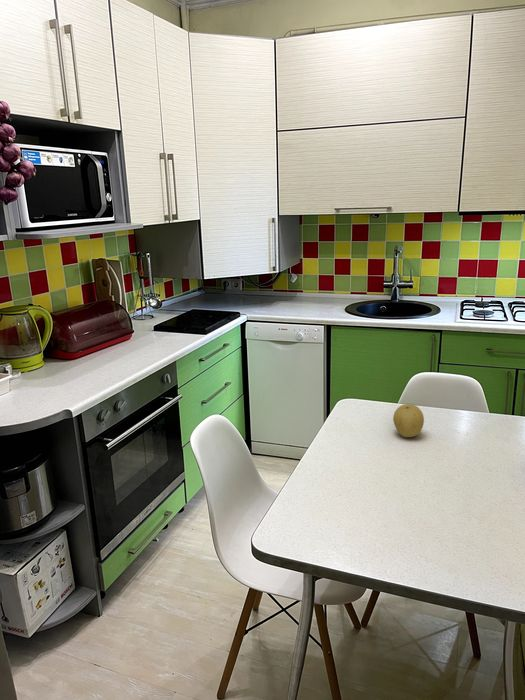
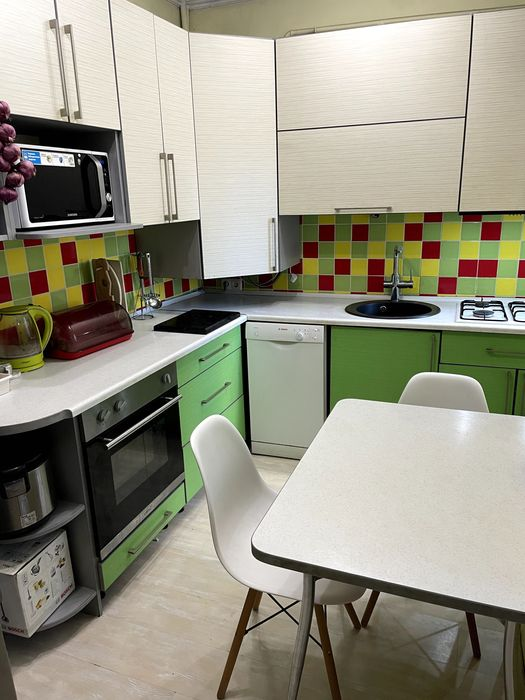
- fruit (408, 420)
